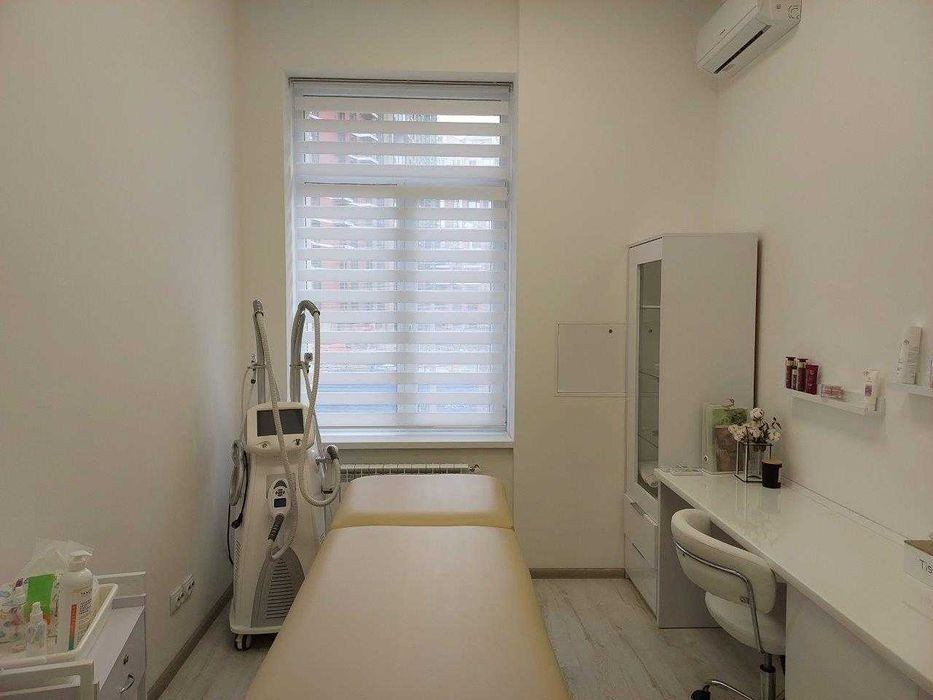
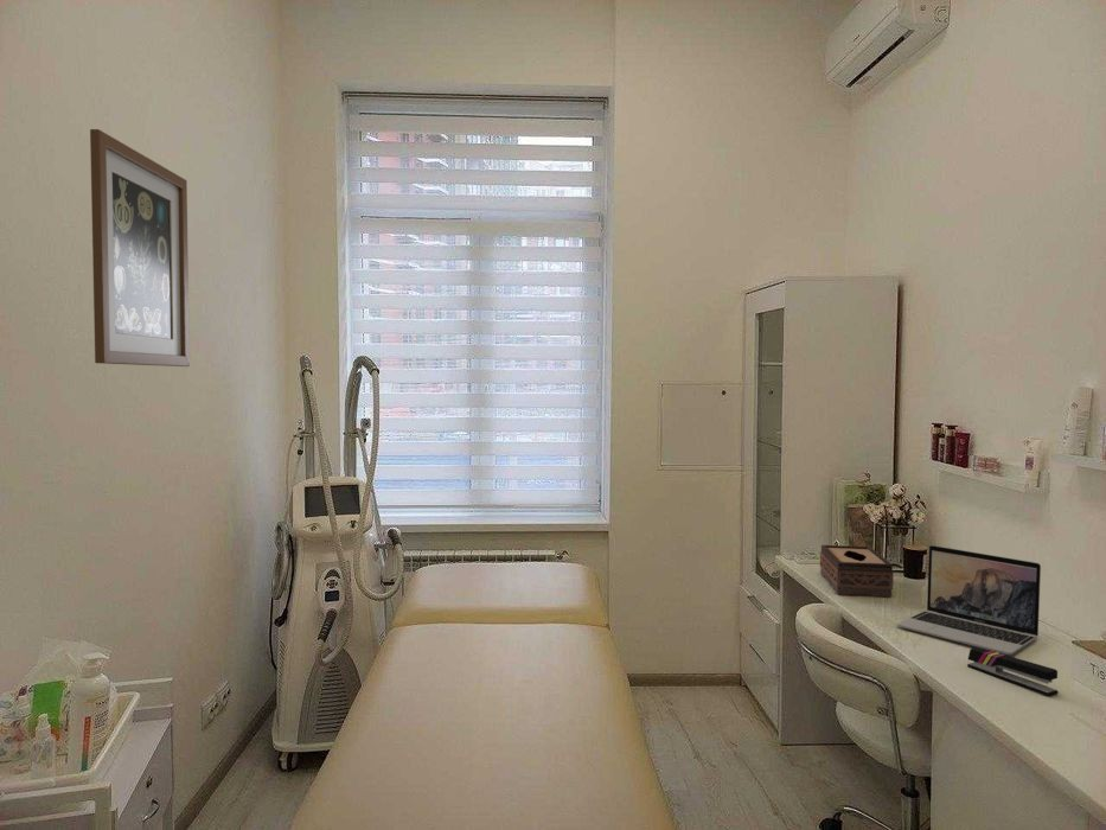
+ wall art (146, 261)
+ tissue box (854, 569)
+ laptop (966, 595)
+ stapler (1010, 668)
